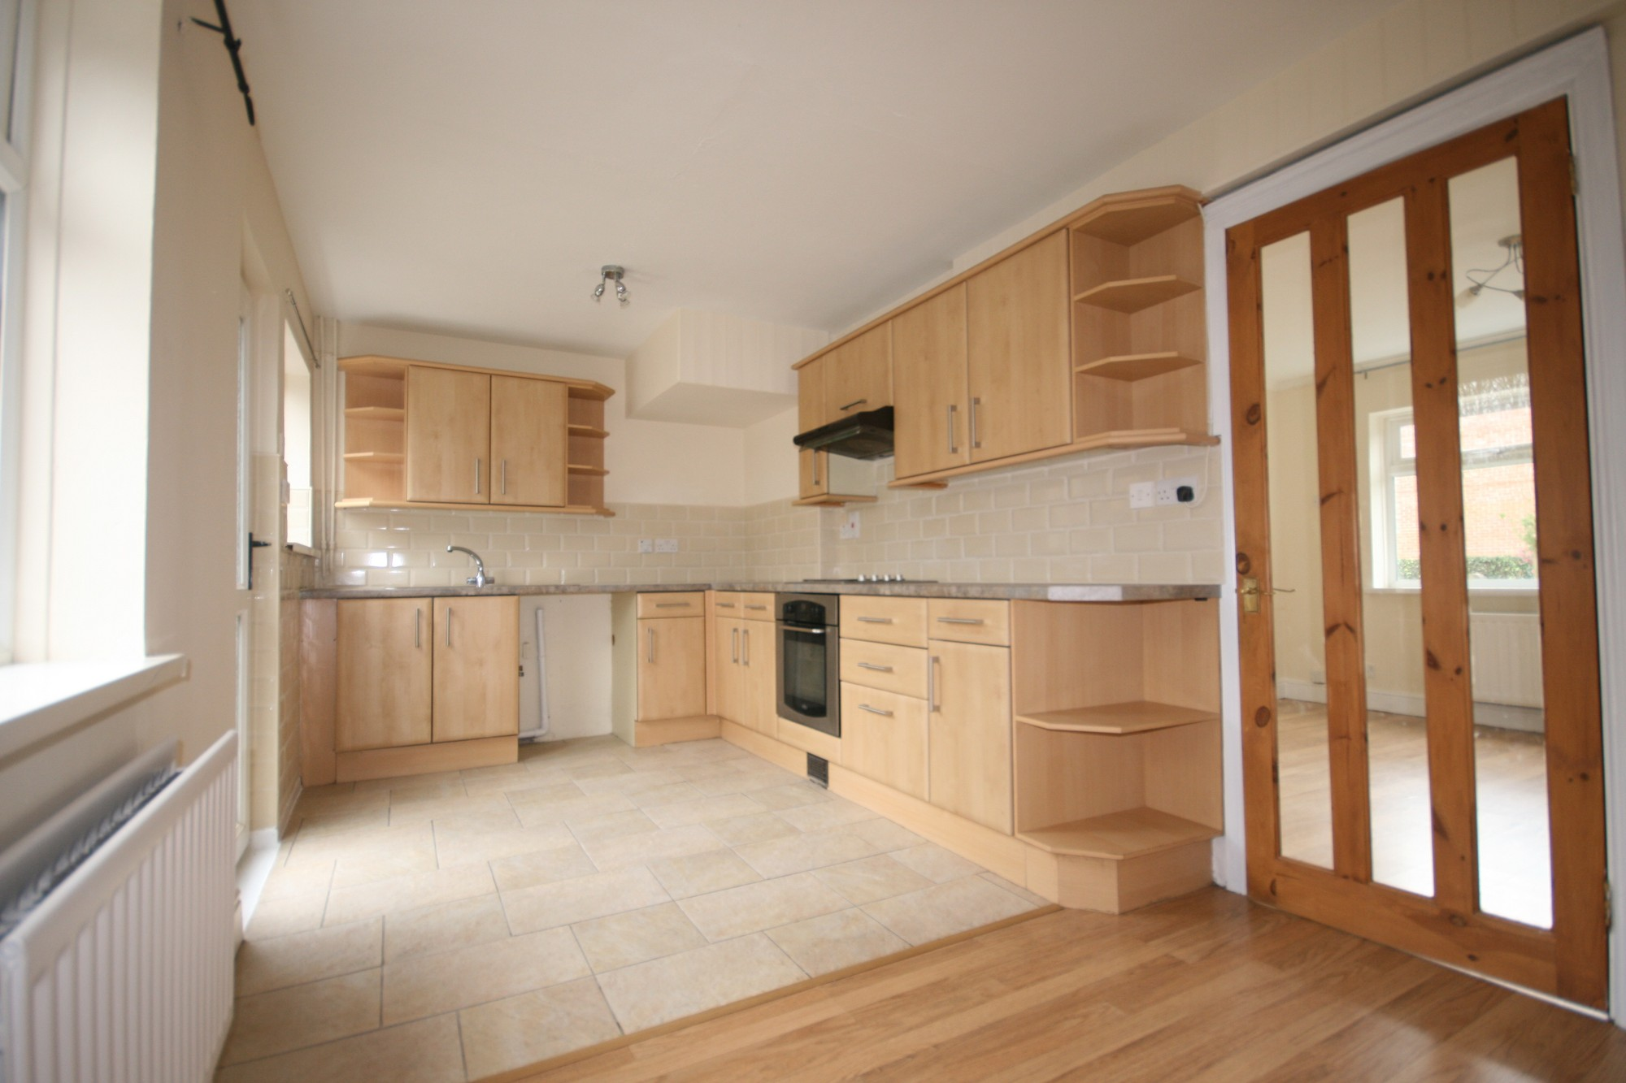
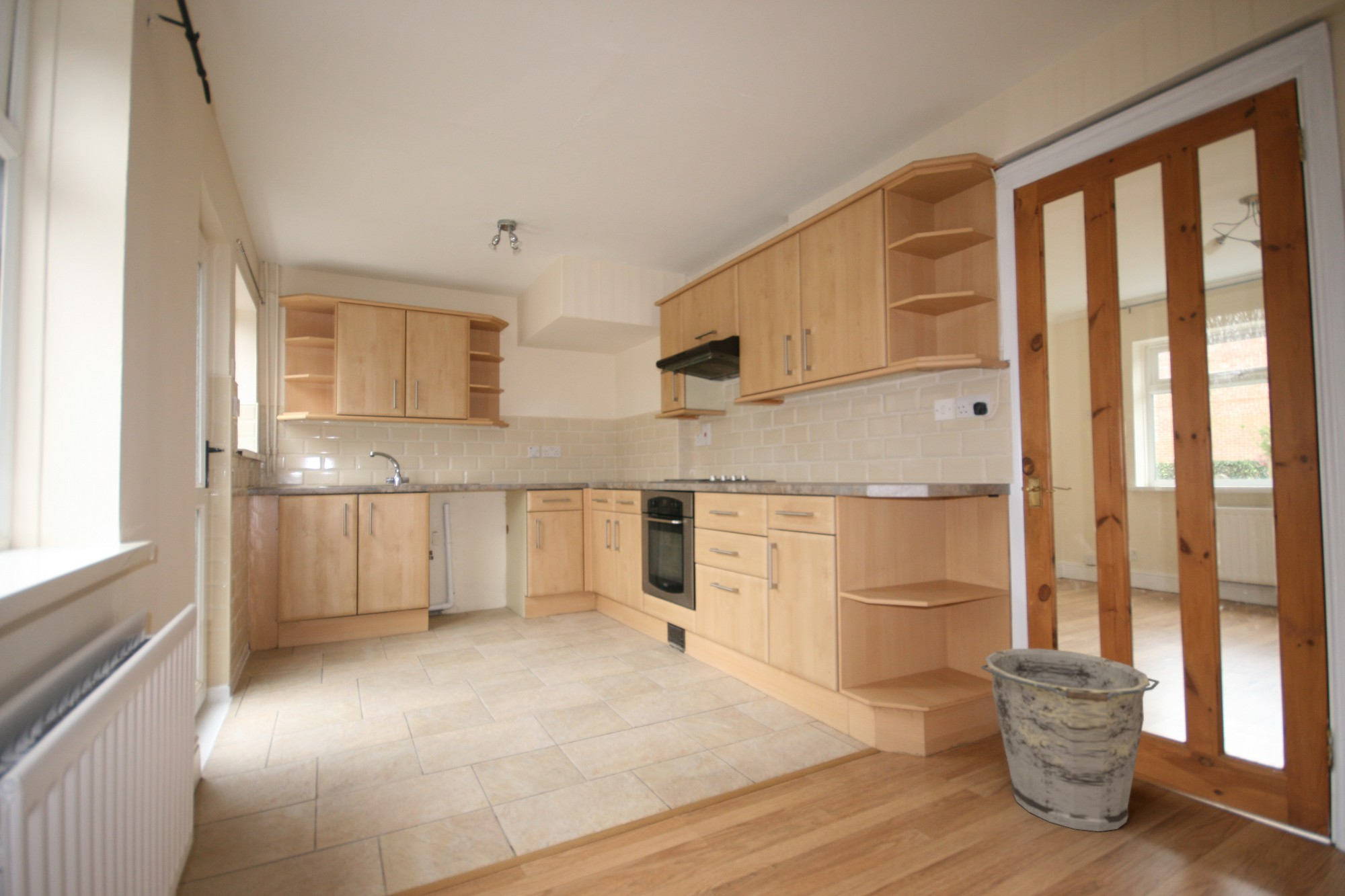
+ bucket (1065, 737)
